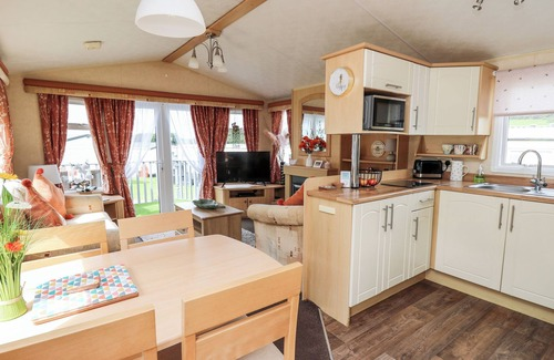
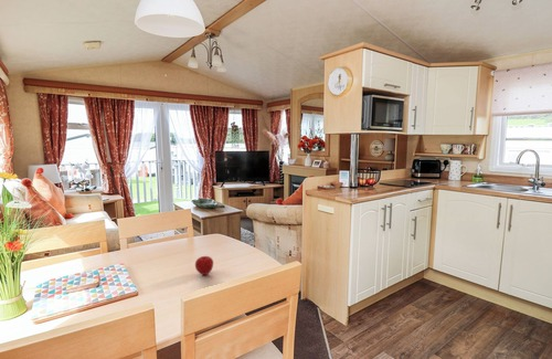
+ apple (204, 265)
